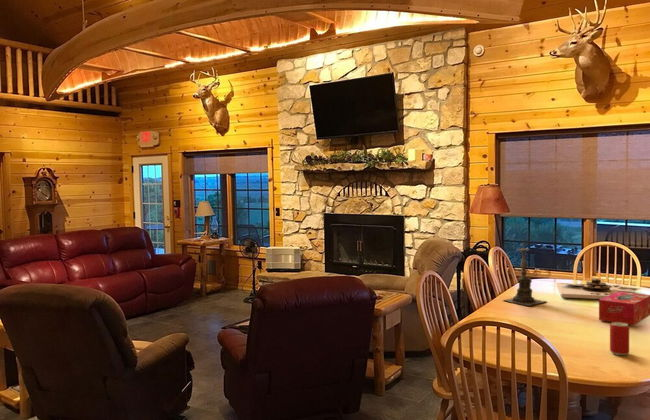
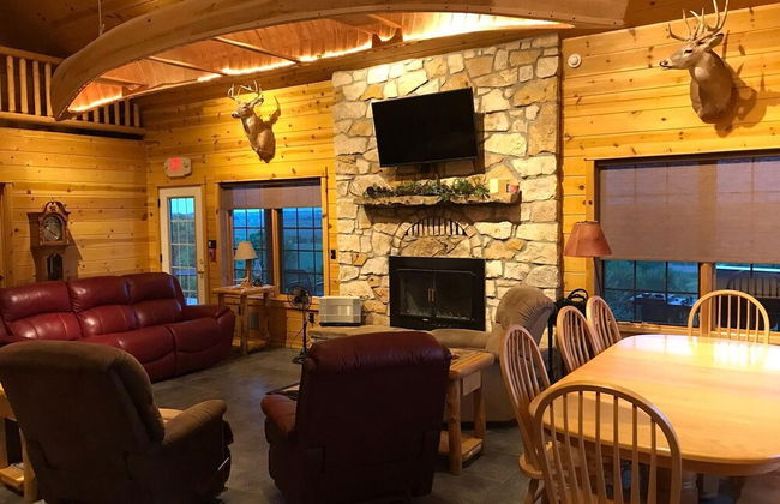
- tissue box (625, 307)
- beer can (619, 338)
- candle holder (524, 270)
- board game (599, 285)
